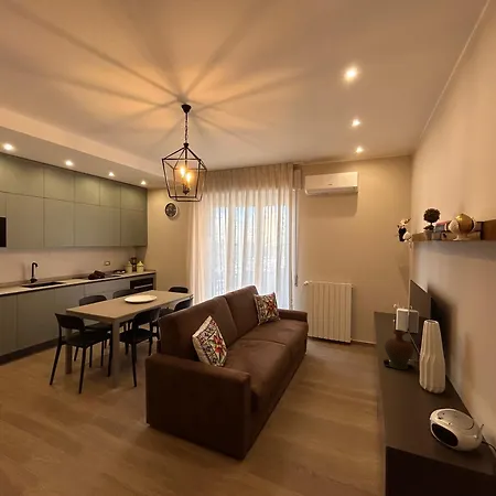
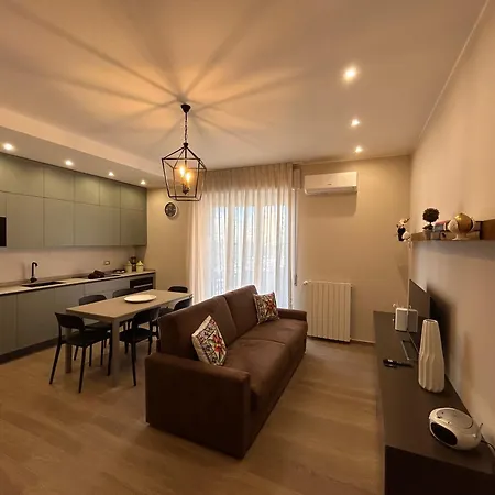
- decorative vase (398, 348)
